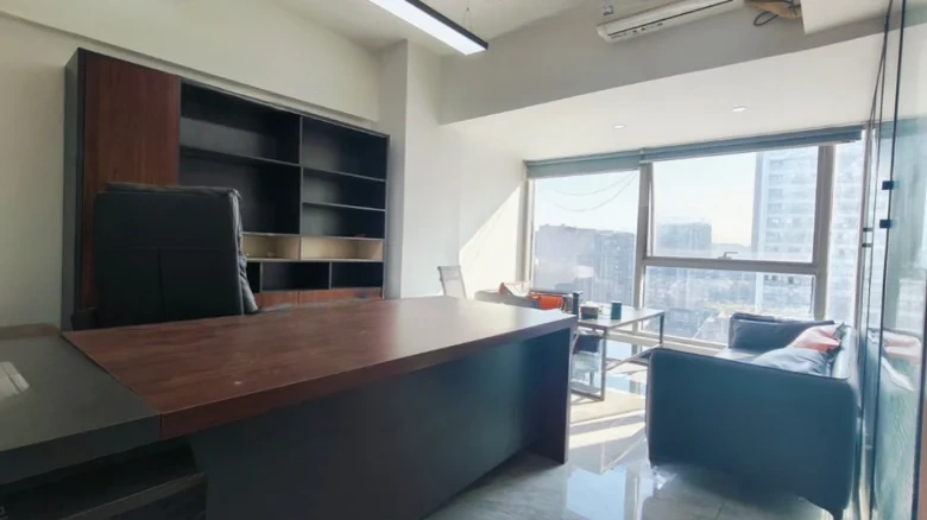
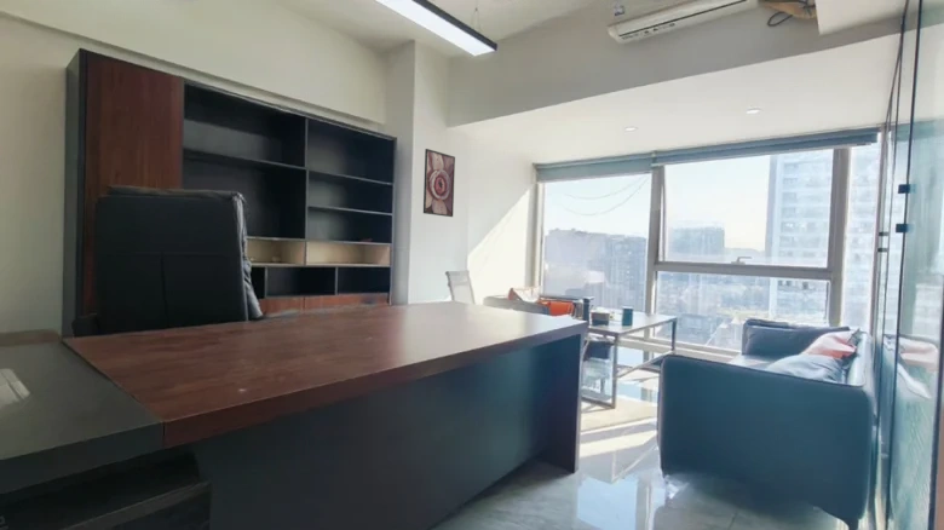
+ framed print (439, 184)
